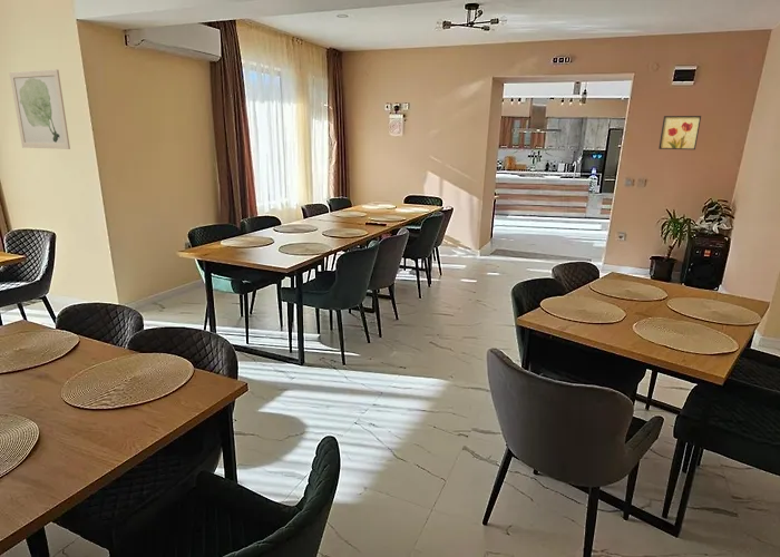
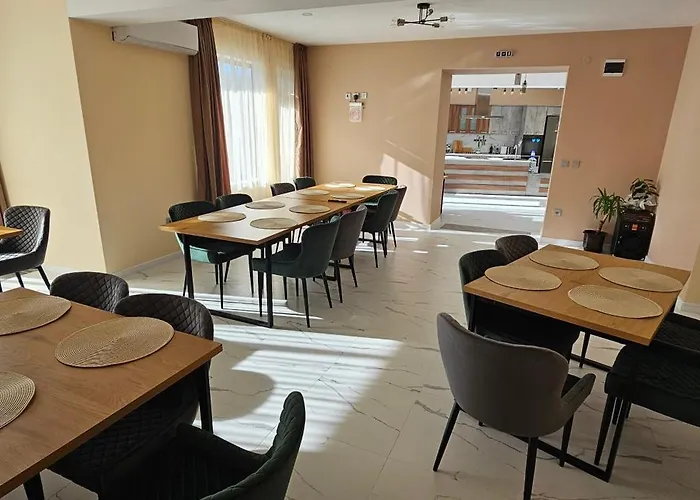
- wall art (39, 110)
- wall art (679, 133)
